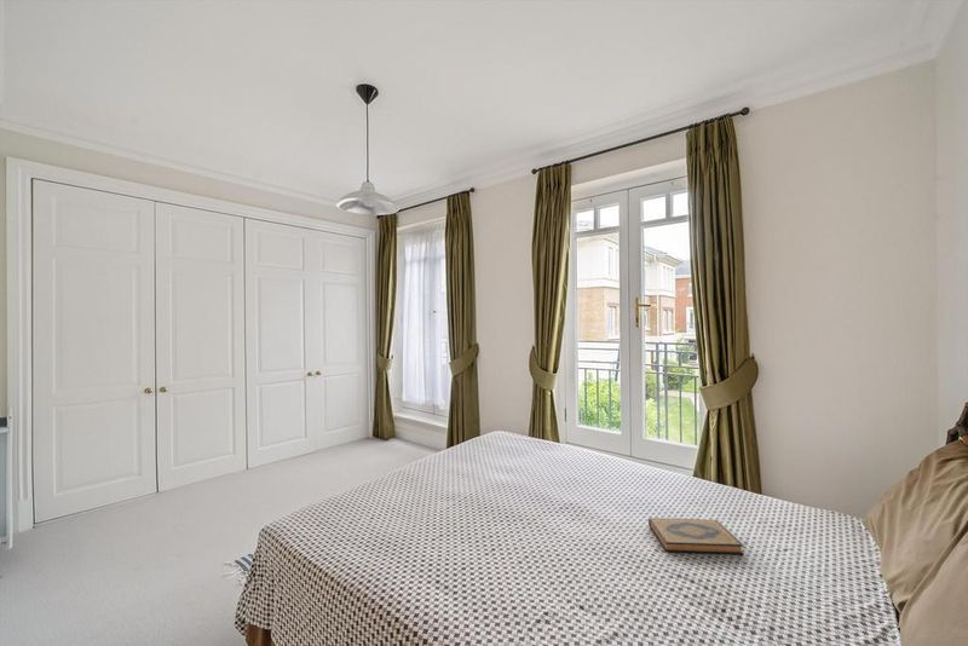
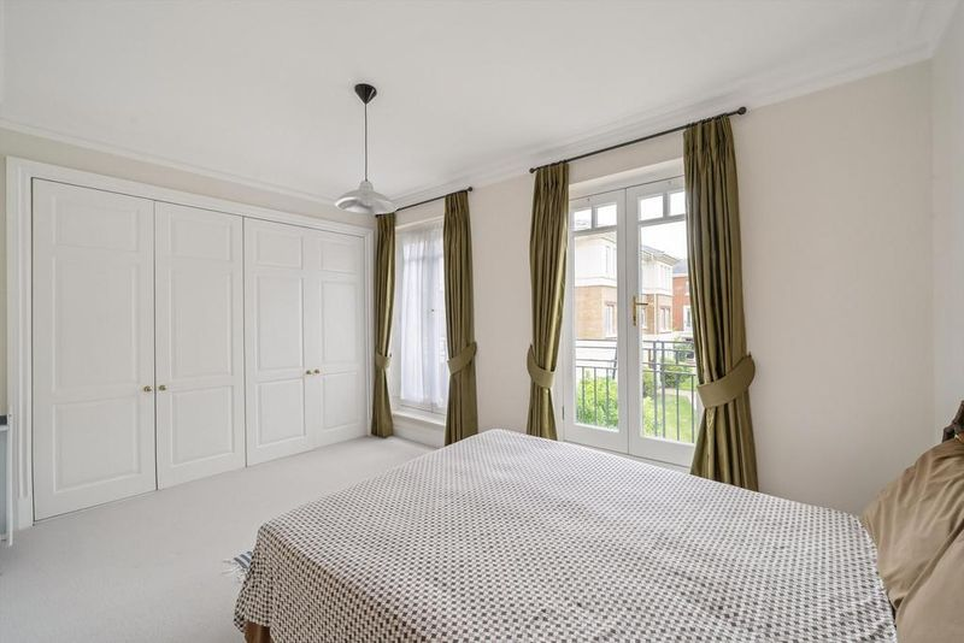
- hardback book (692, 533)
